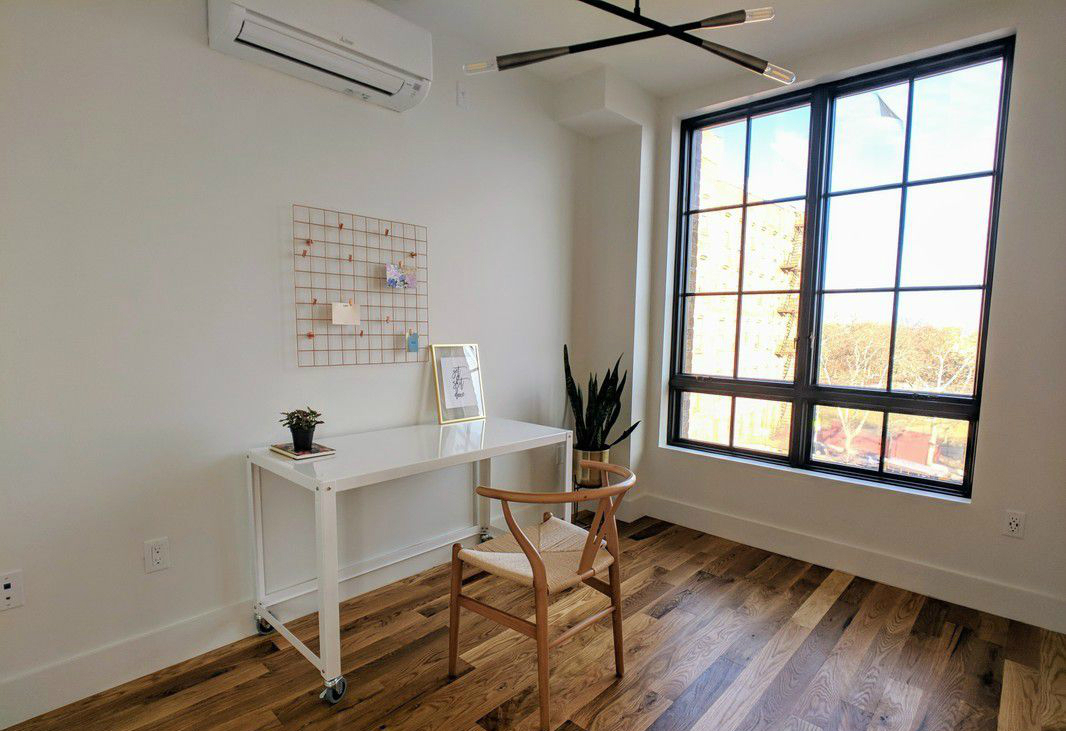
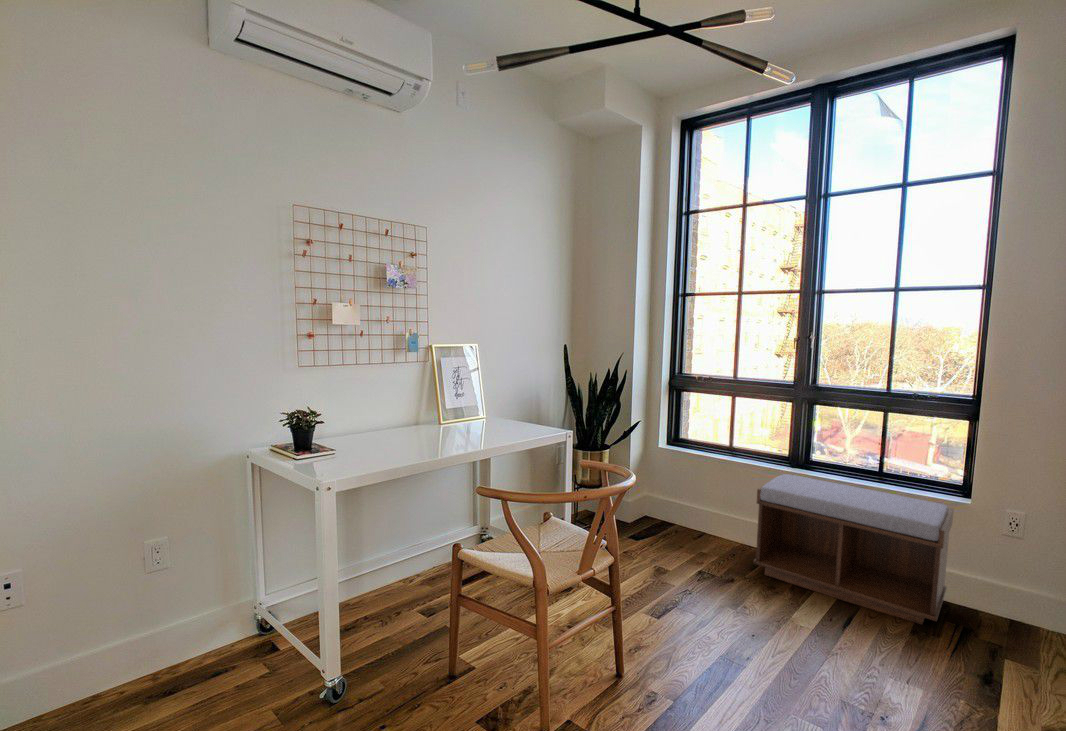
+ bench (847, 540)
